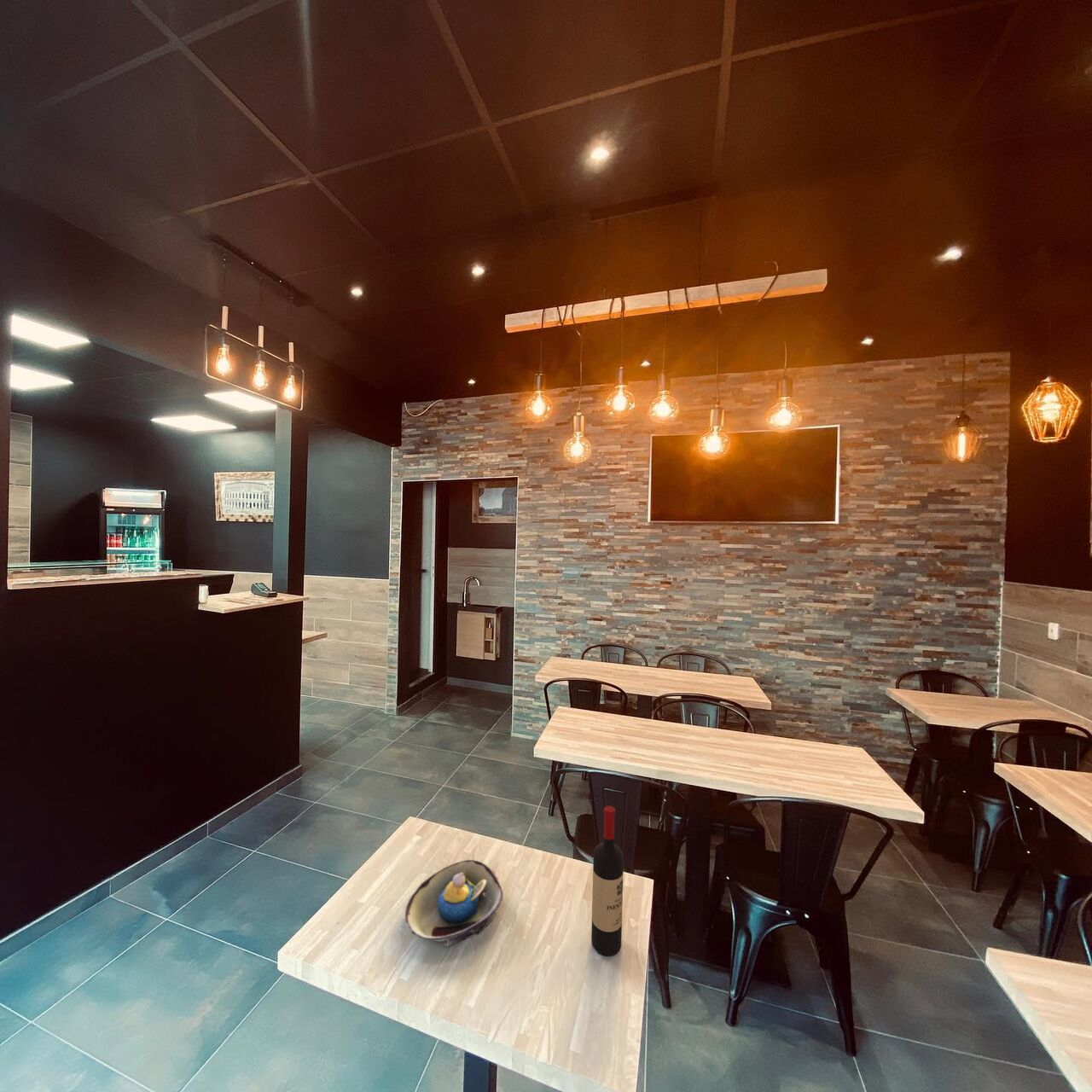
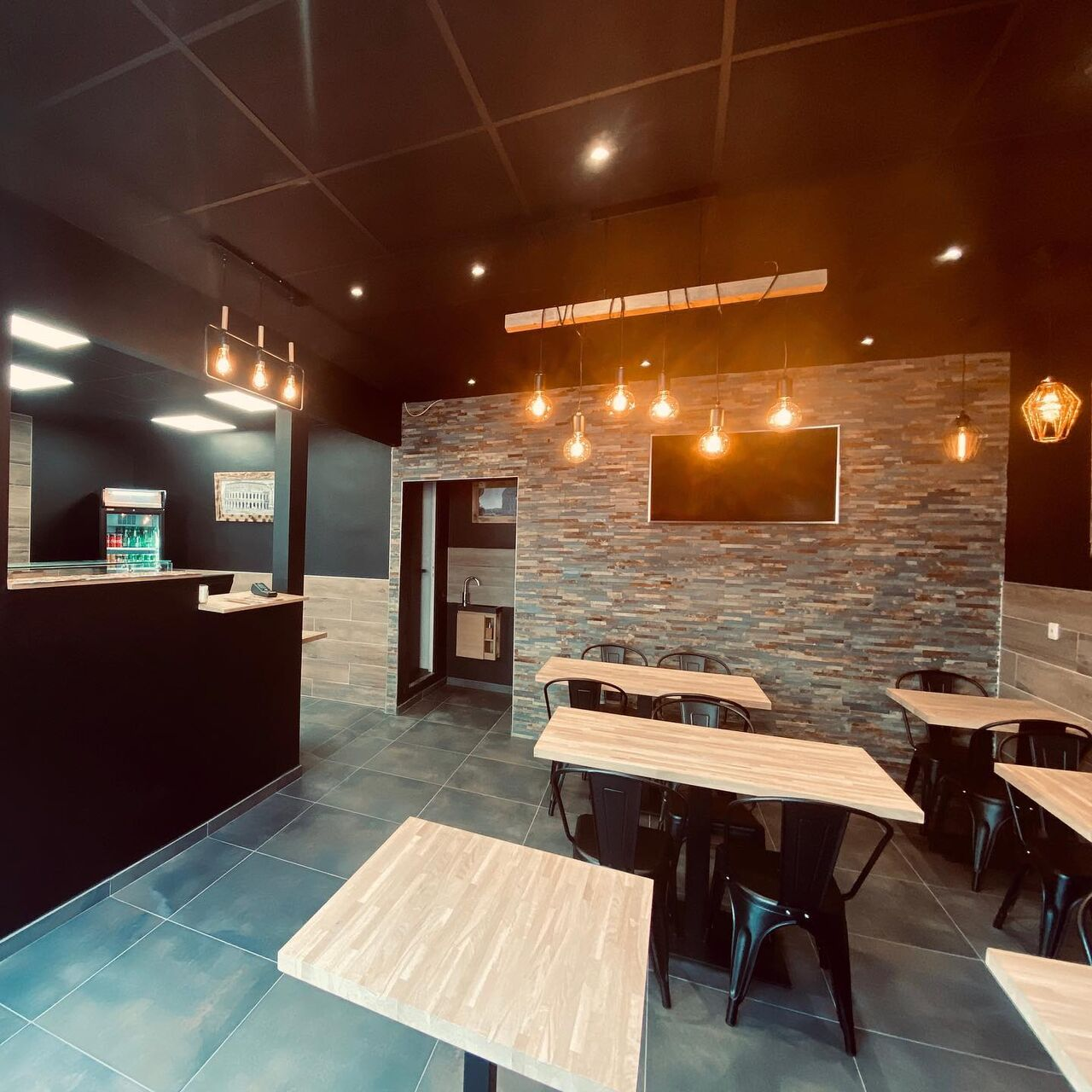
- decorative bowl (463, 886)
- wine bottle (607, 876)
